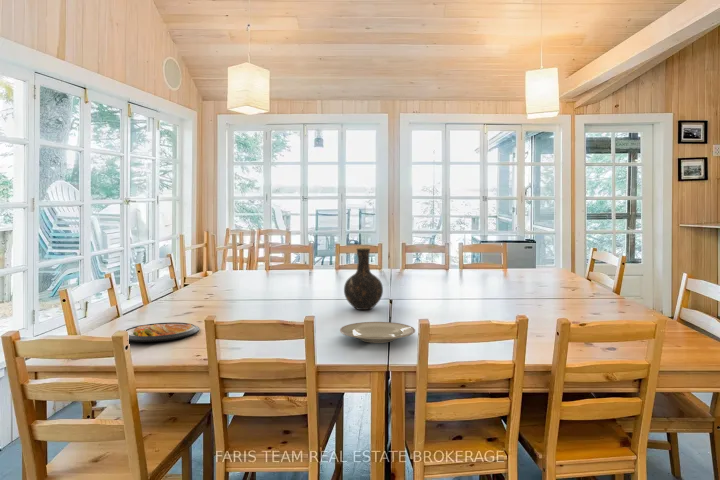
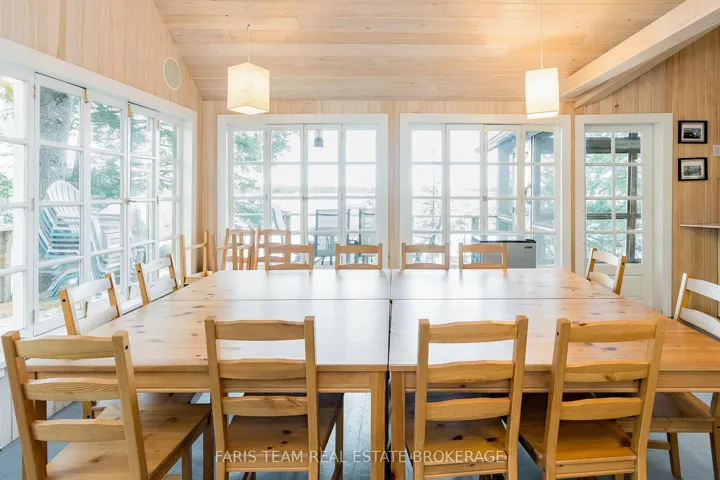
- dish (160, 329)
- plate (377, 333)
- vase (363, 278)
